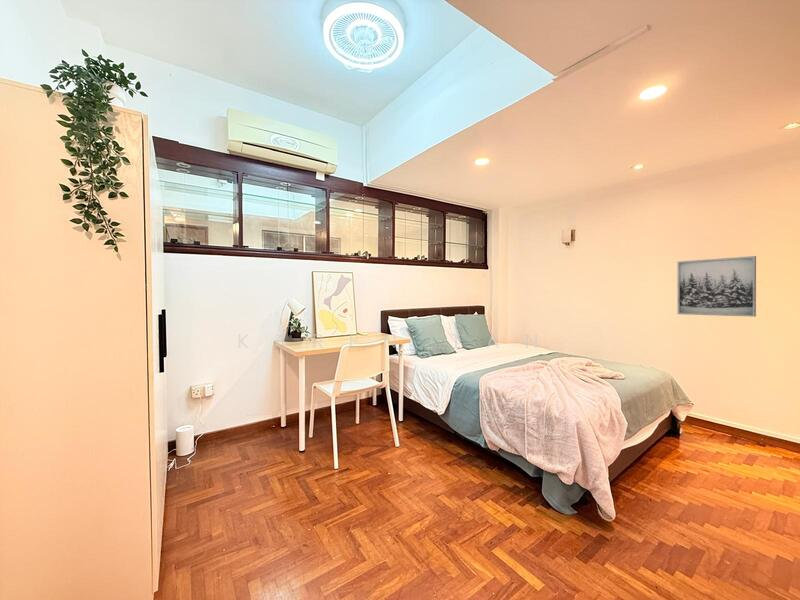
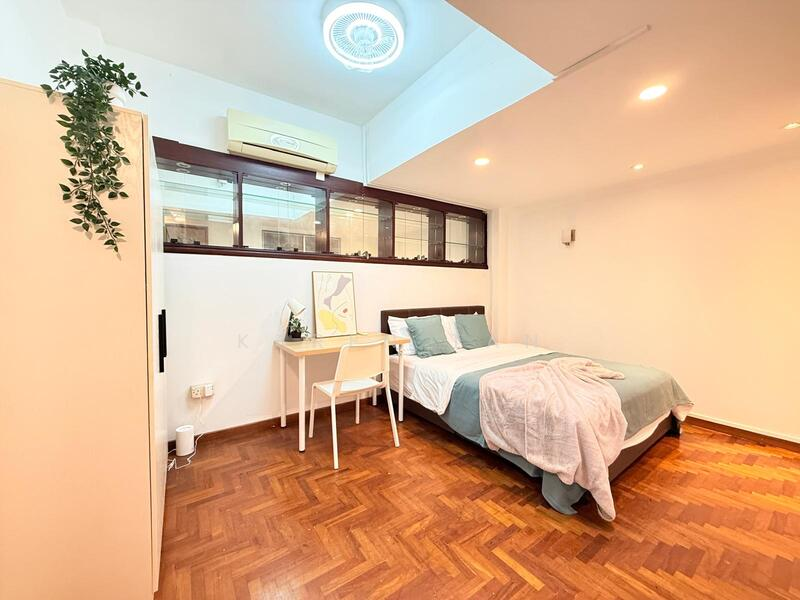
- wall art (714, 287)
